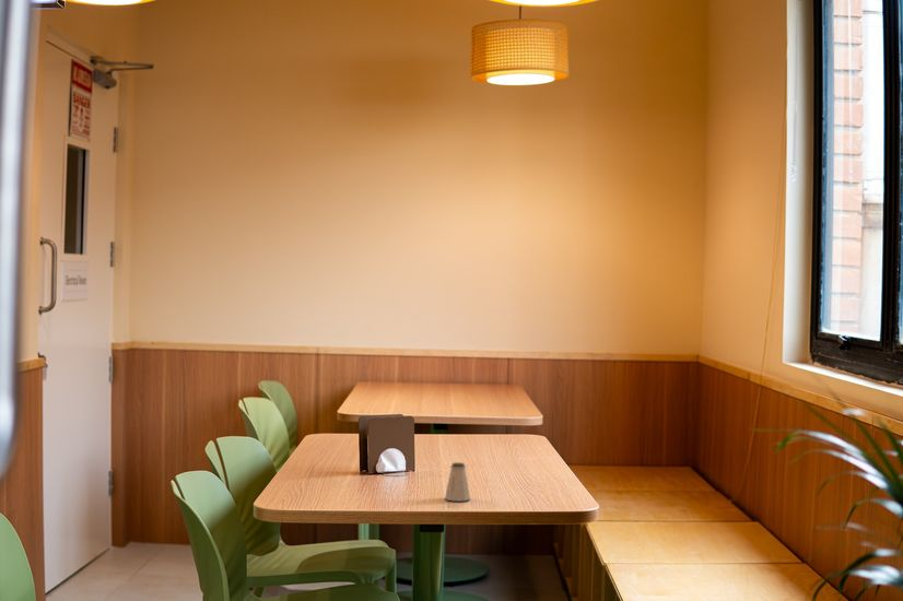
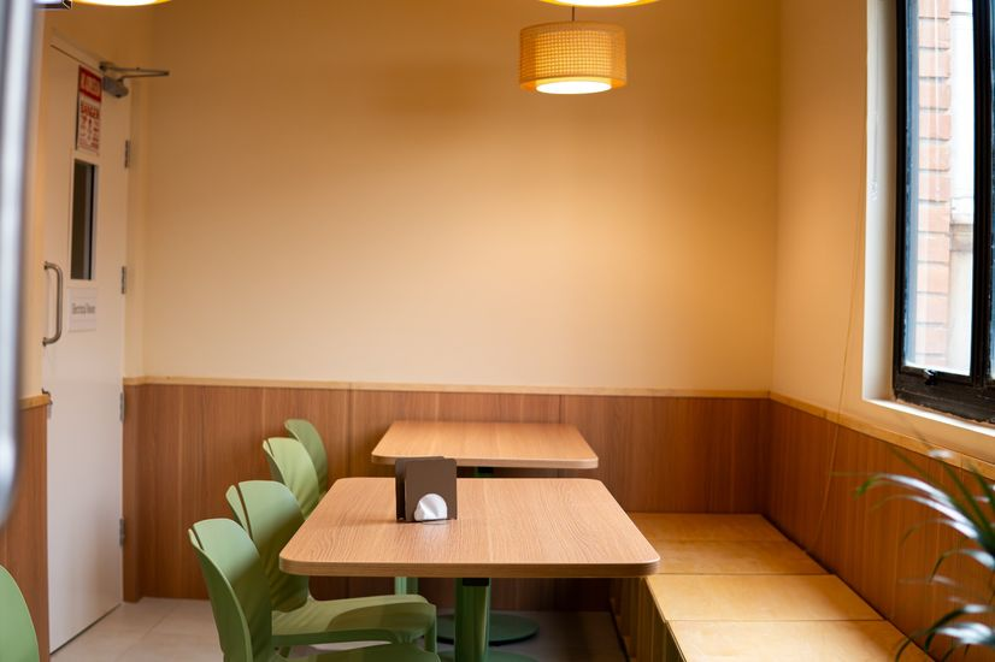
- saltshaker (457, 481)
